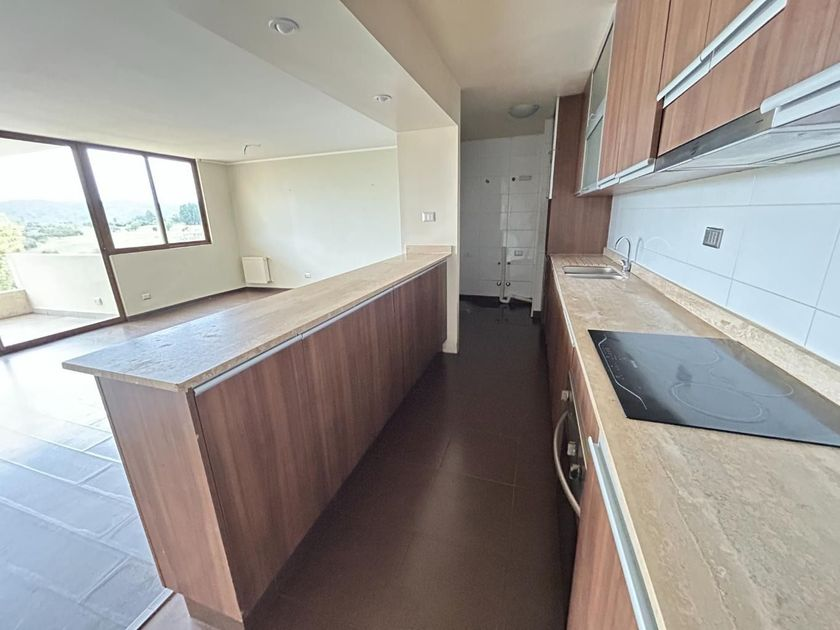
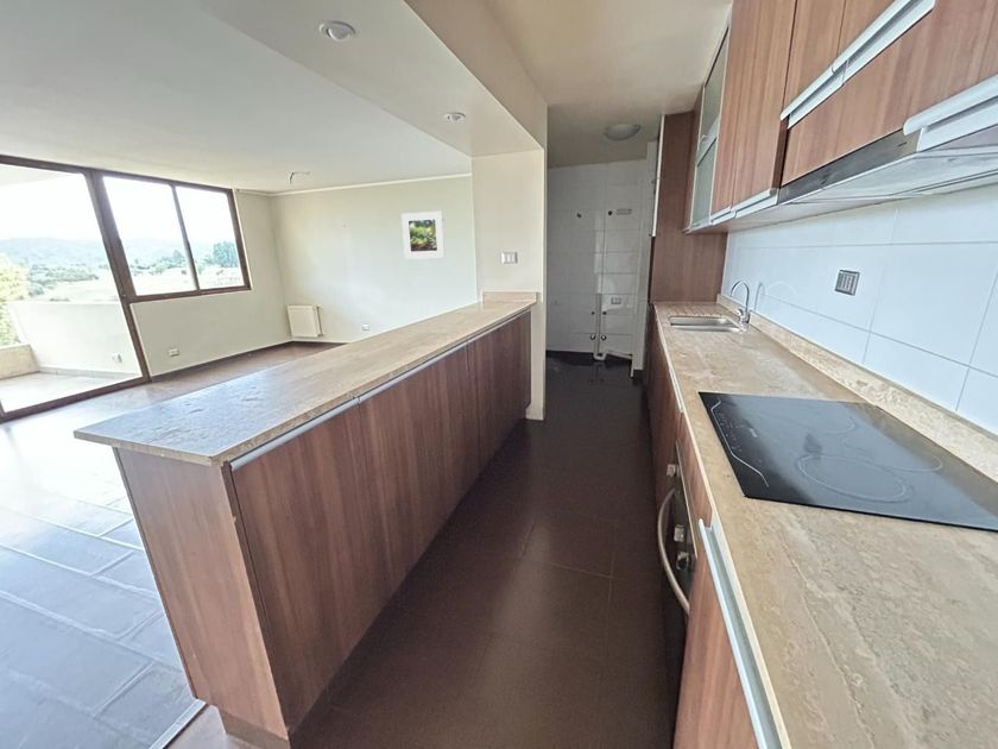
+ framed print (422, 235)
